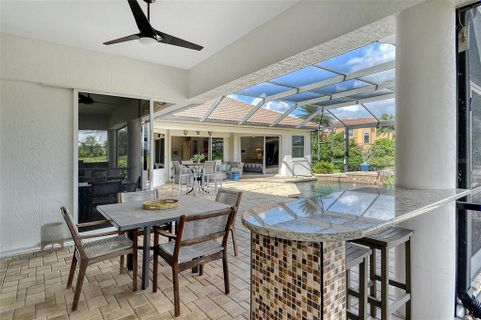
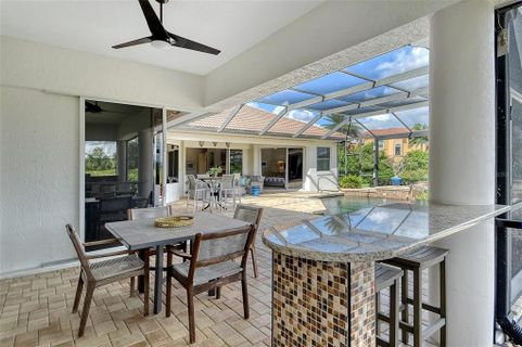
- planter (52, 237)
